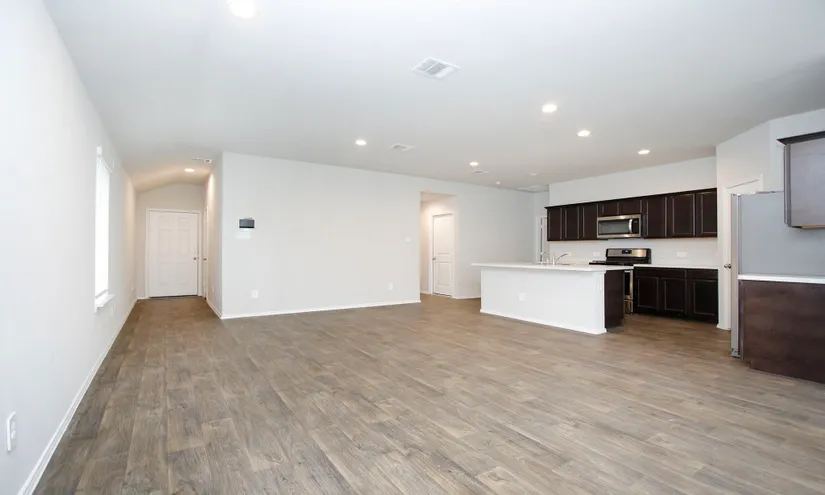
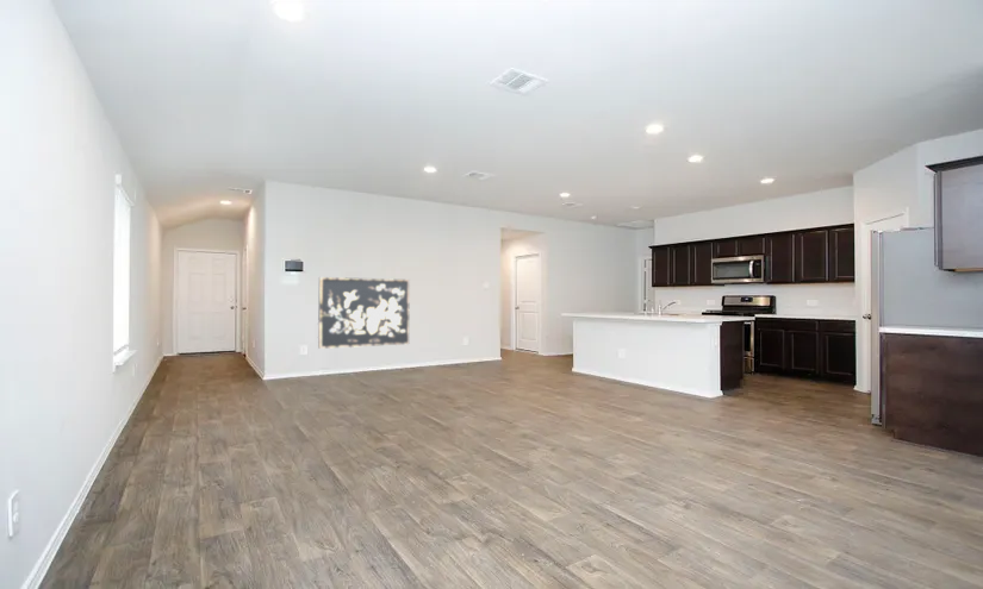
+ decorative wall panel (366, 312)
